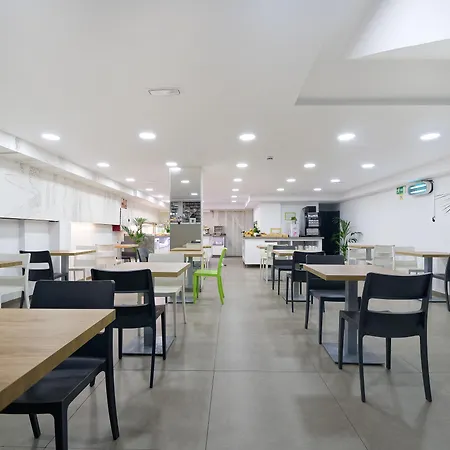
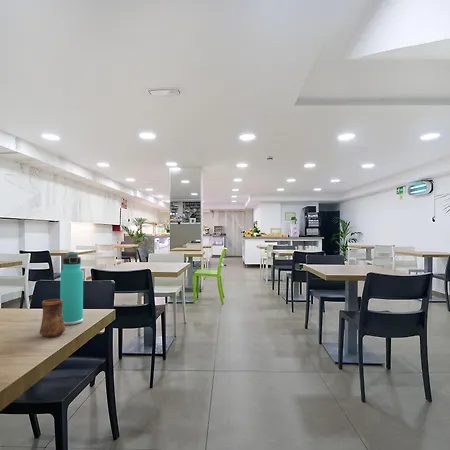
+ cup (52, 317)
+ thermos bottle (71, 287)
